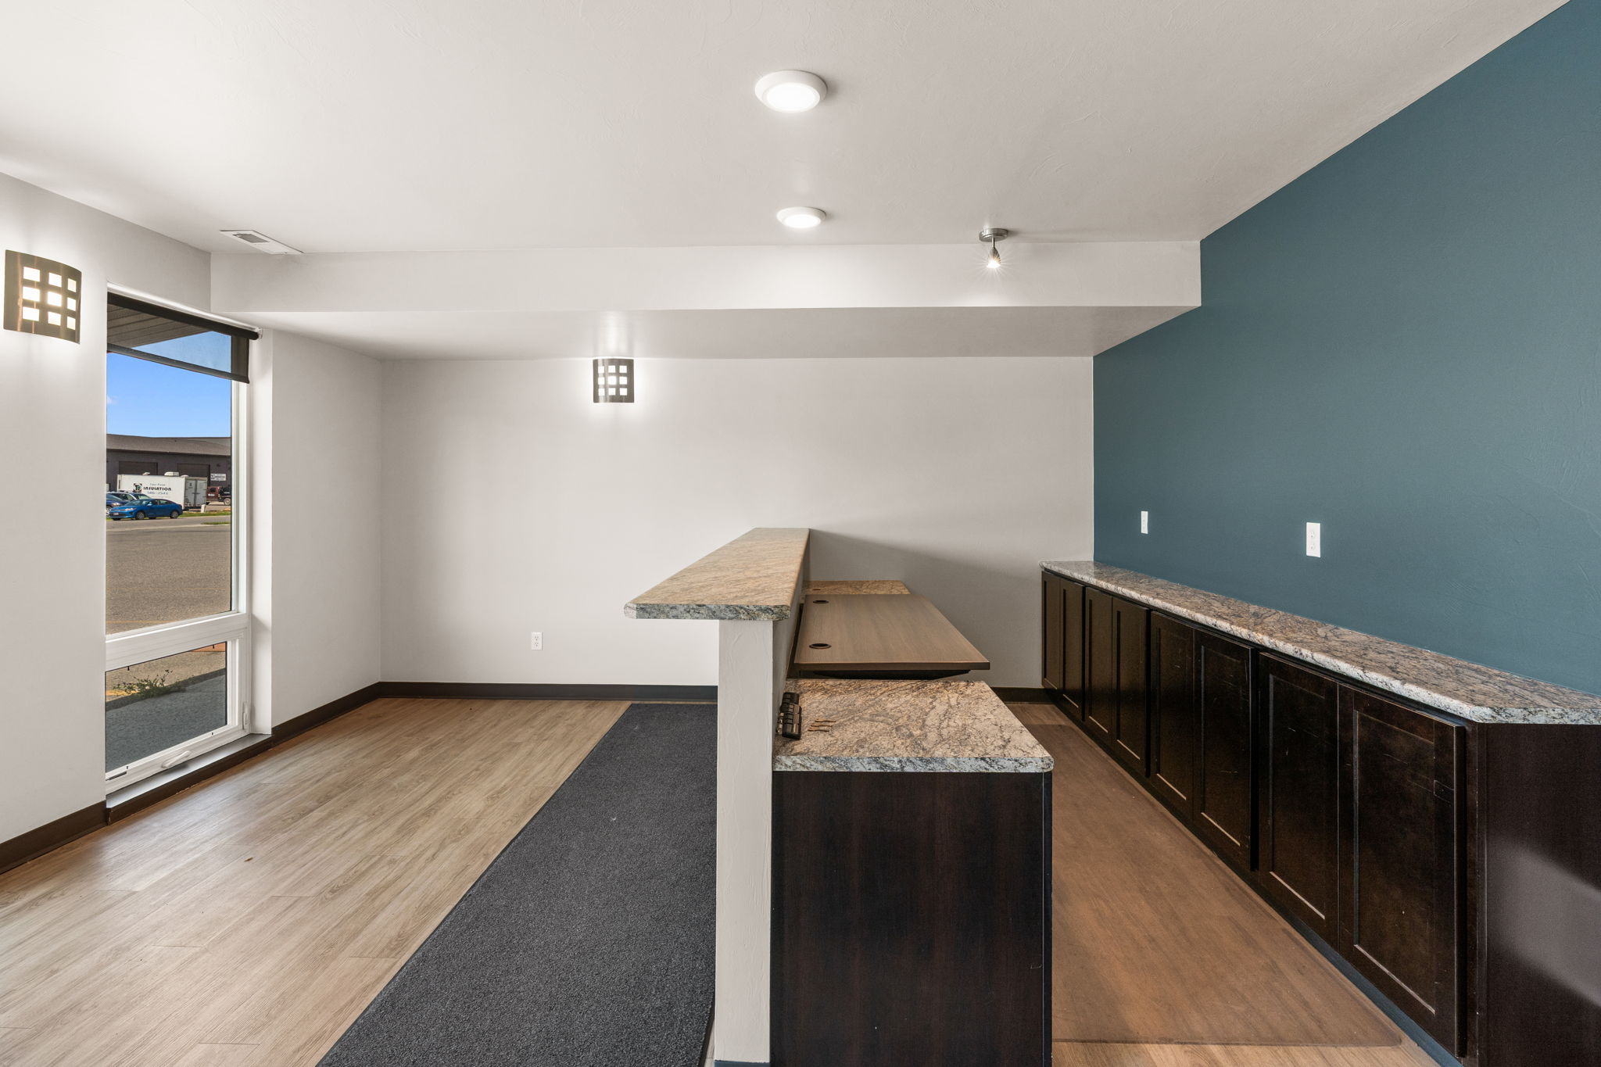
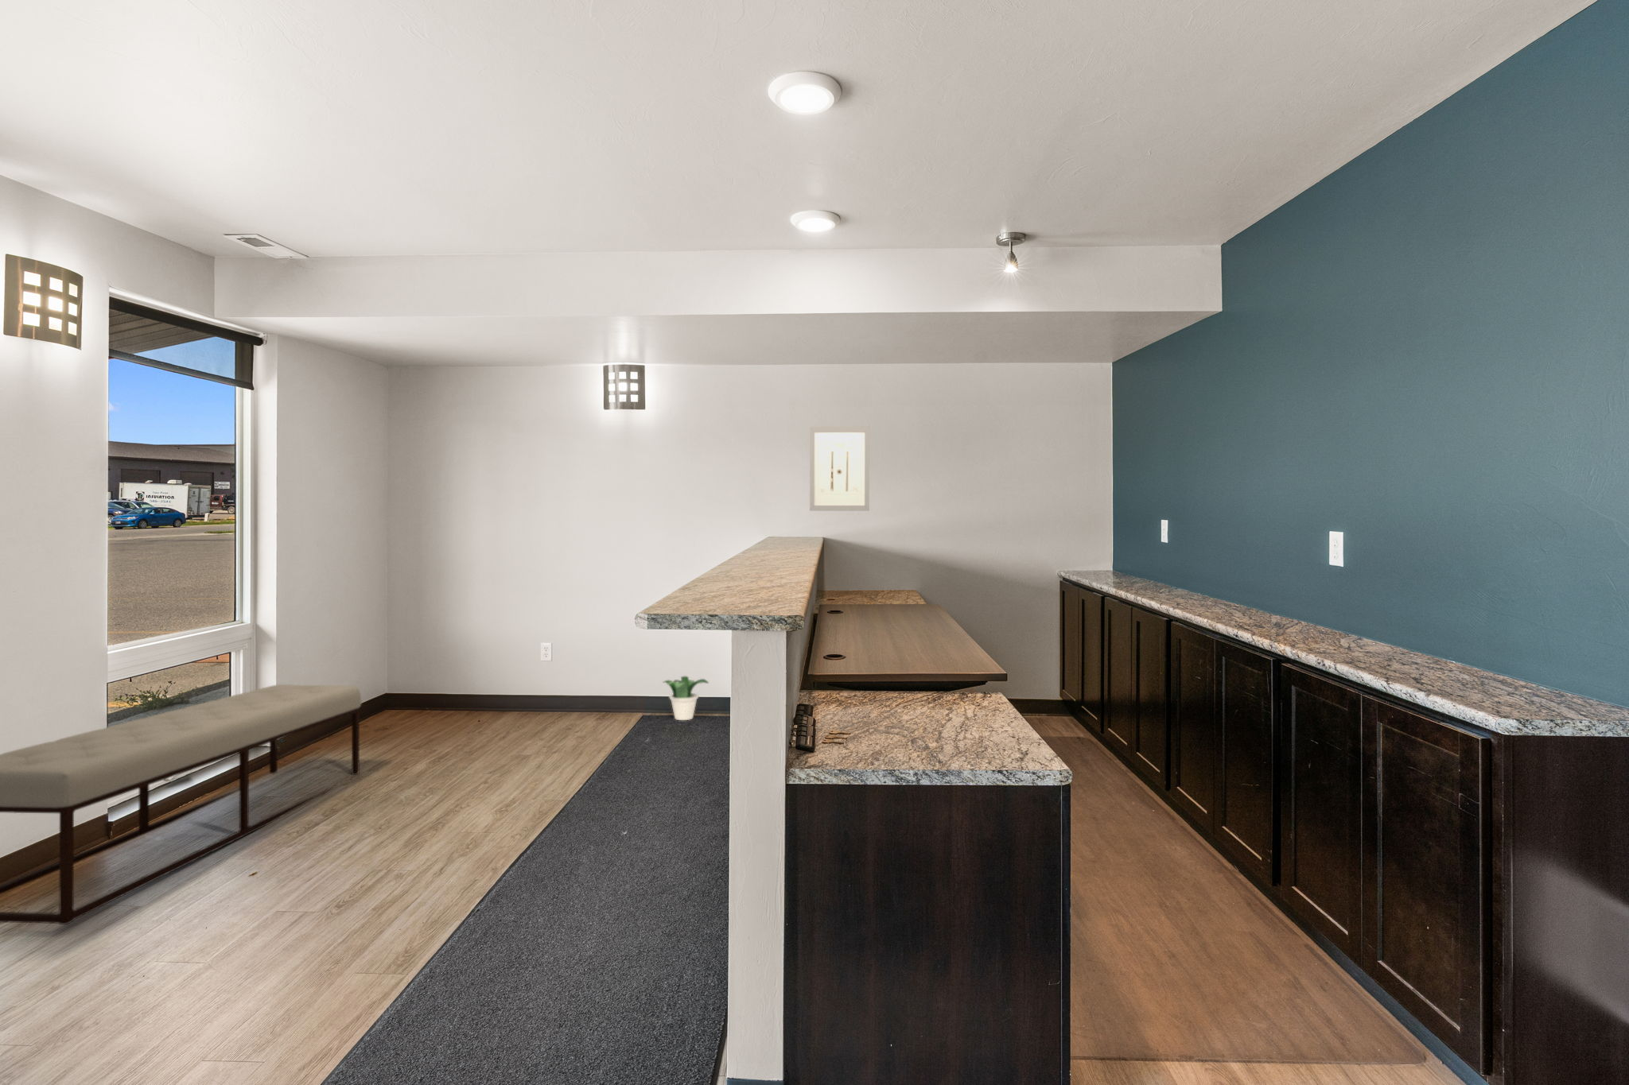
+ potted plant (684, 699)
+ bench (191, 769)
+ wall art (839, 469)
